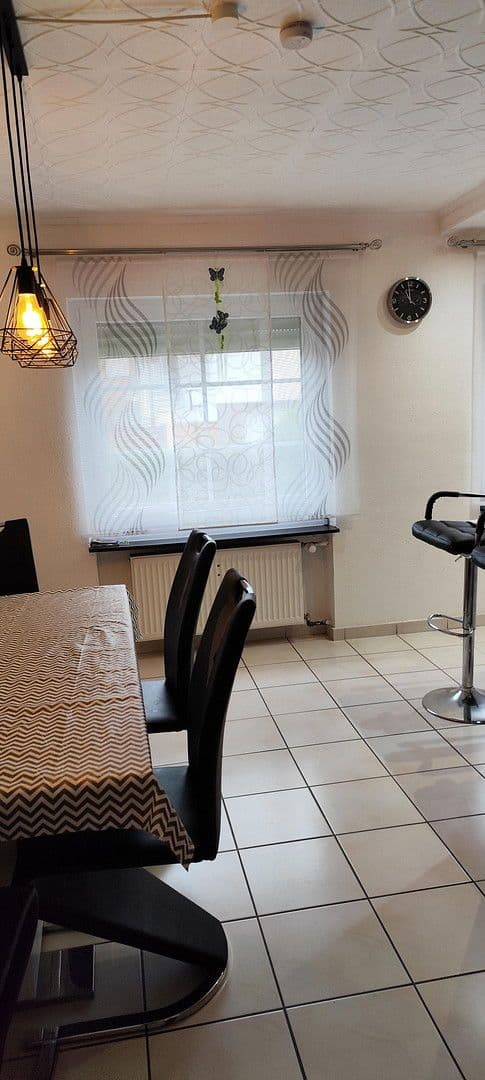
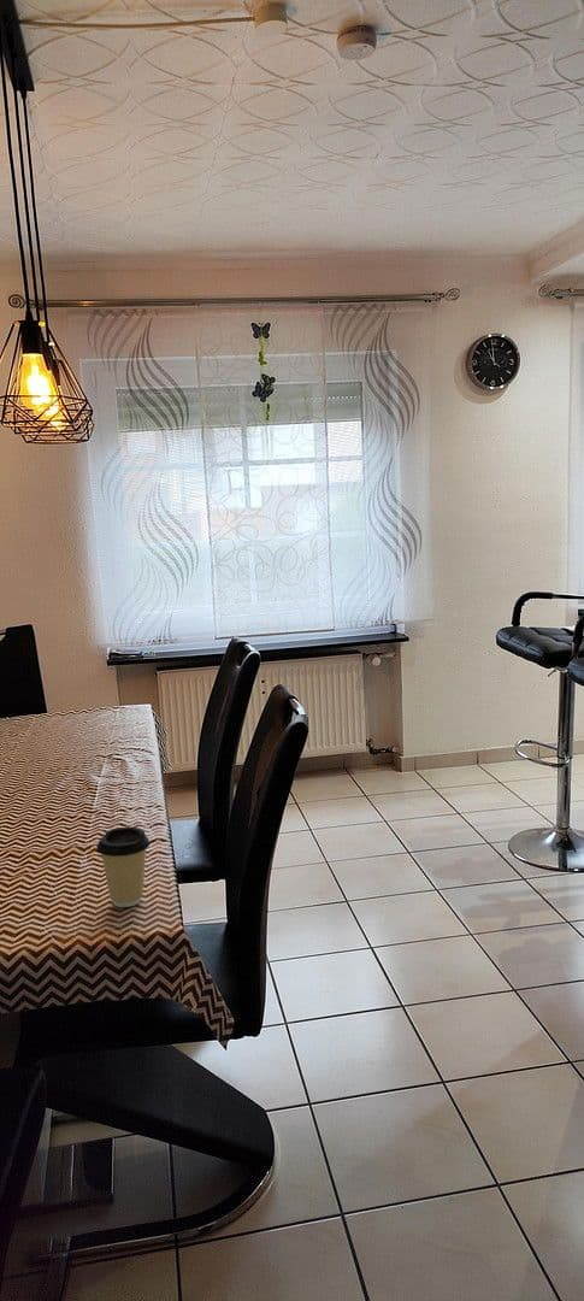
+ coffee cup (124, 867)
